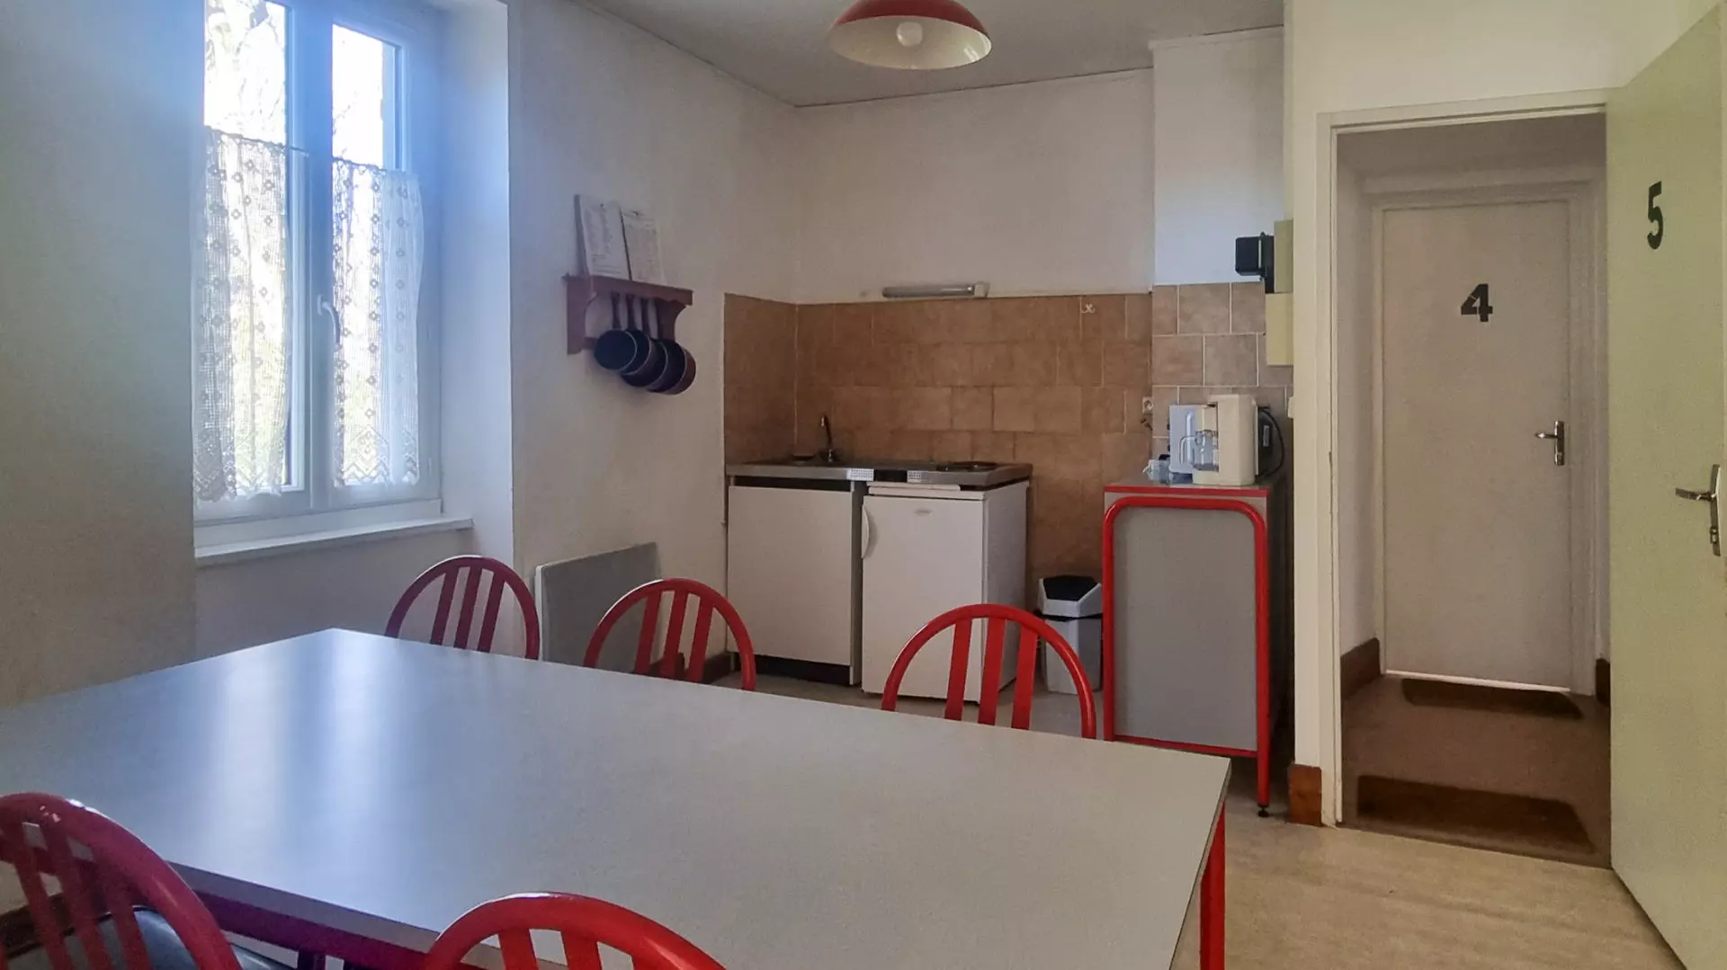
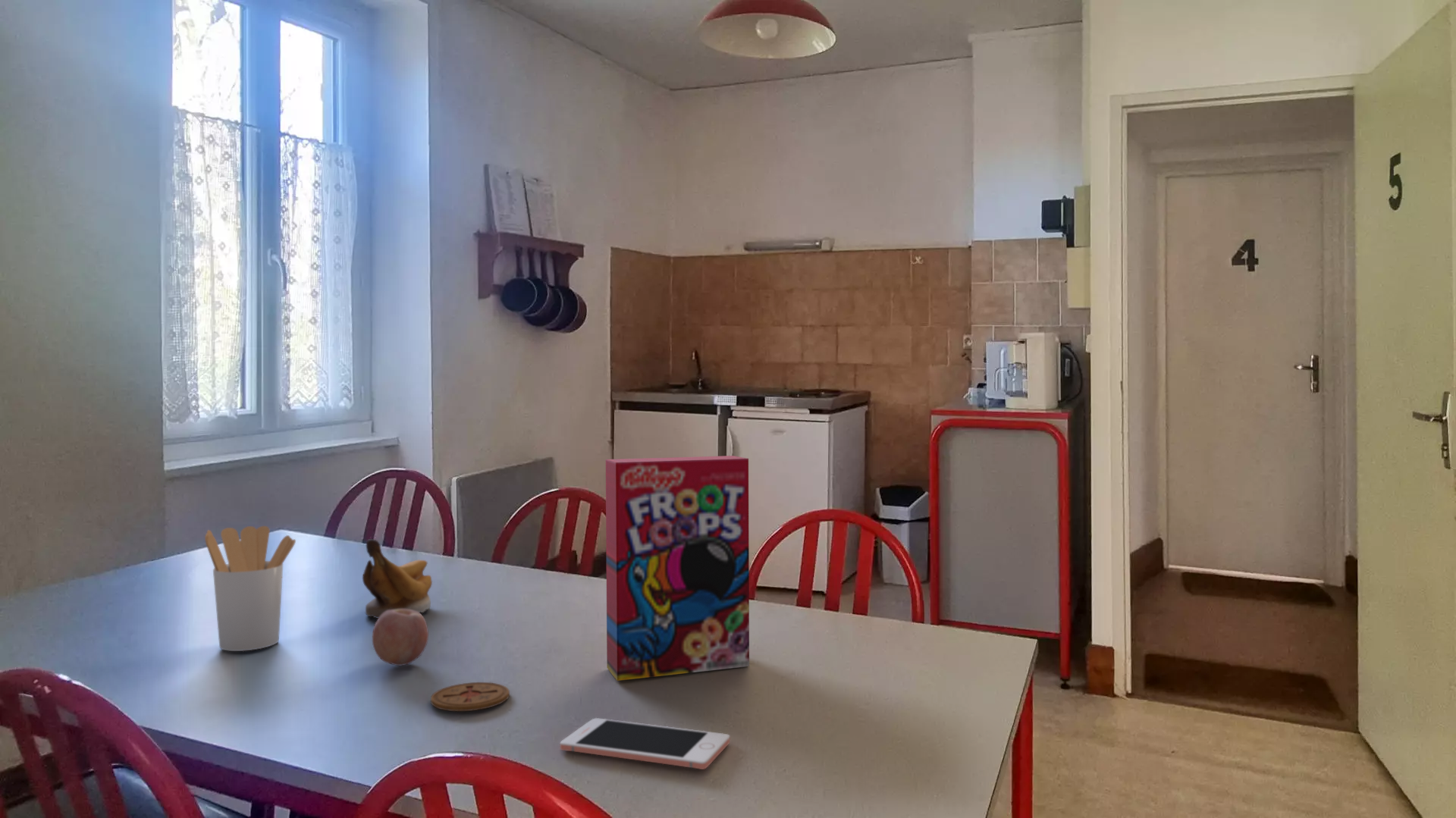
+ fruit (400, 637)
+ utensil holder (247, 583)
+ cereal box (677, 563)
+ coaster (470, 696)
+ banana (399, 572)
+ cell phone (645, 742)
